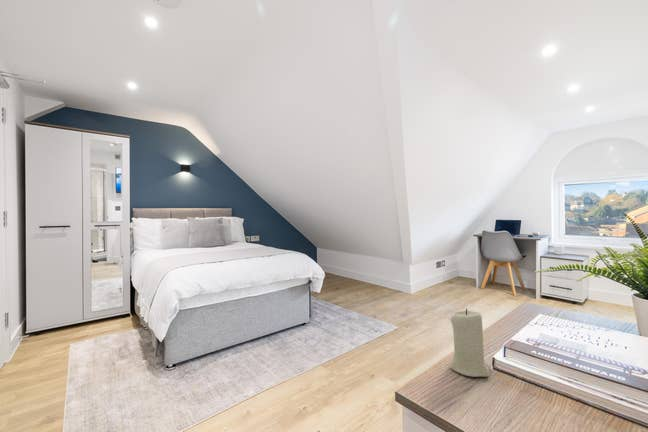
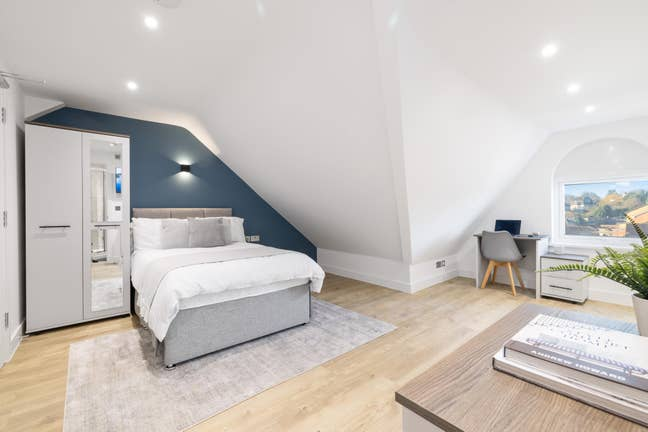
- candle (469, 338)
